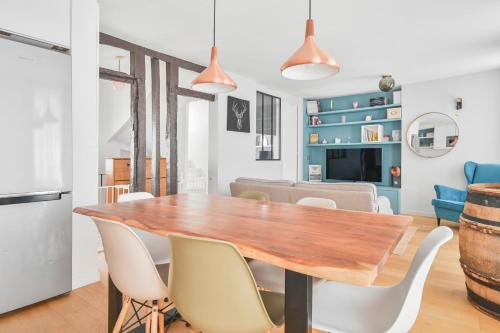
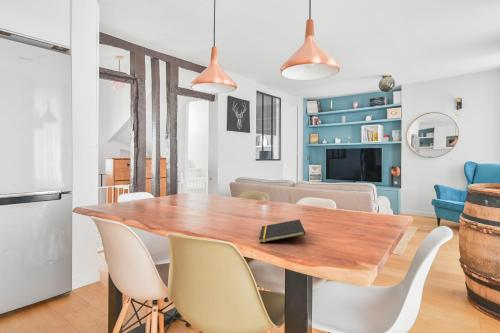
+ notepad (281, 230)
